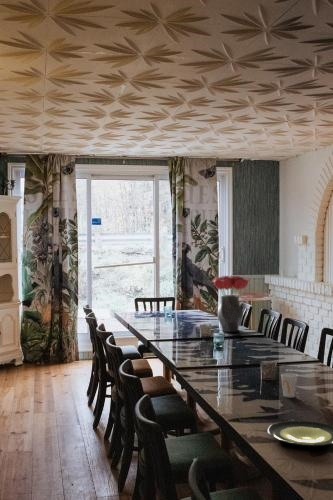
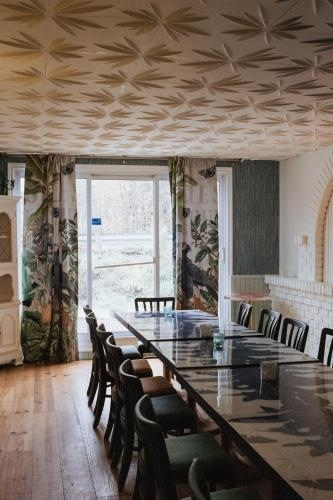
- bouquet (230, 303)
- plate (305, 434)
- cup (289, 385)
